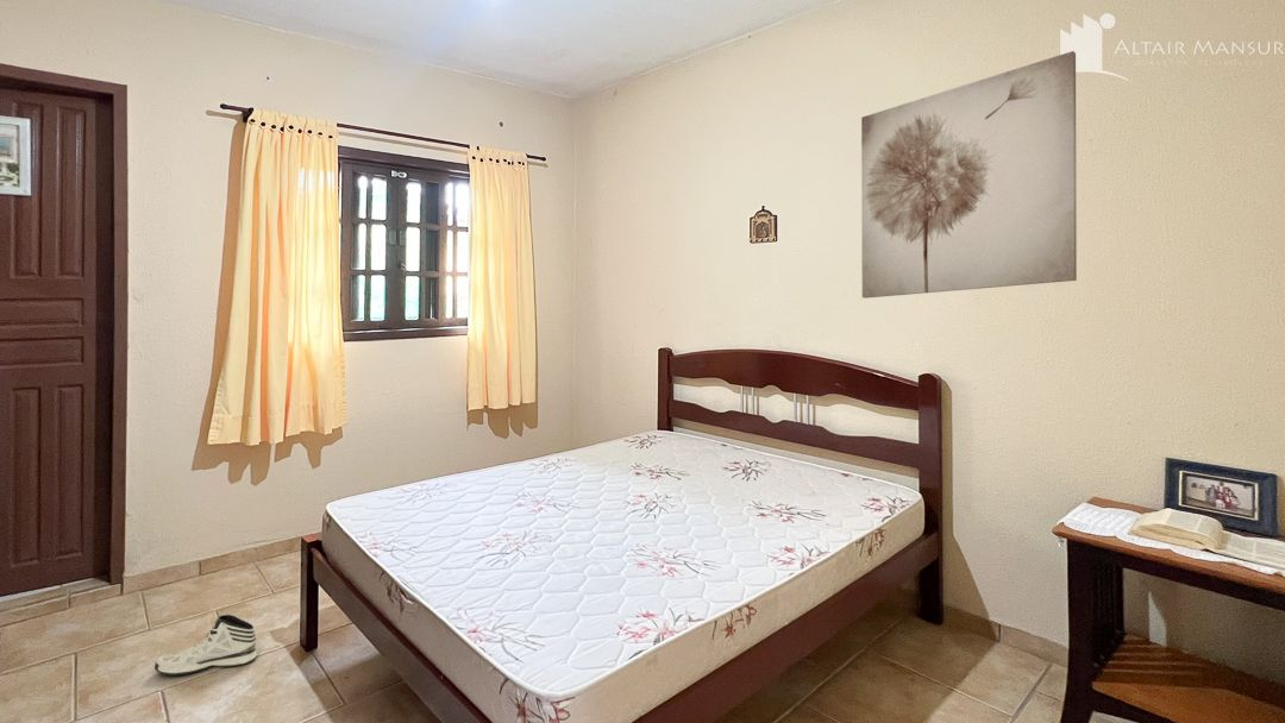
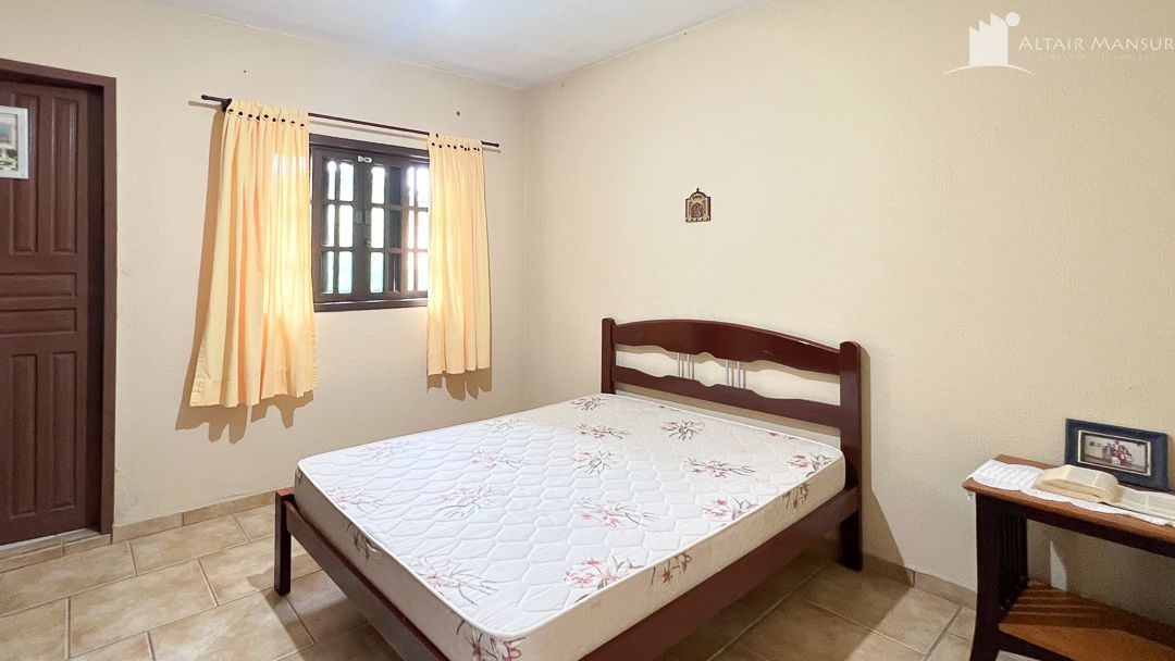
- sneaker (207, 640)
- wall art (957, 189)
